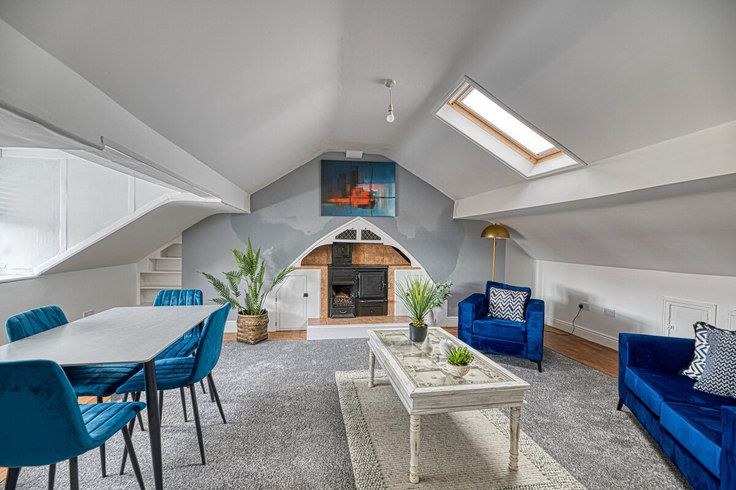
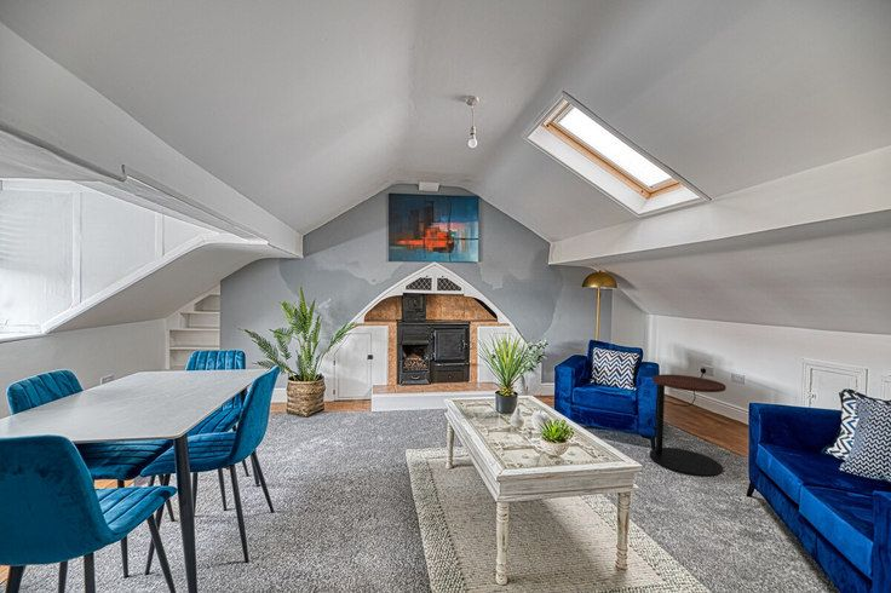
+ side table (662, 421)
